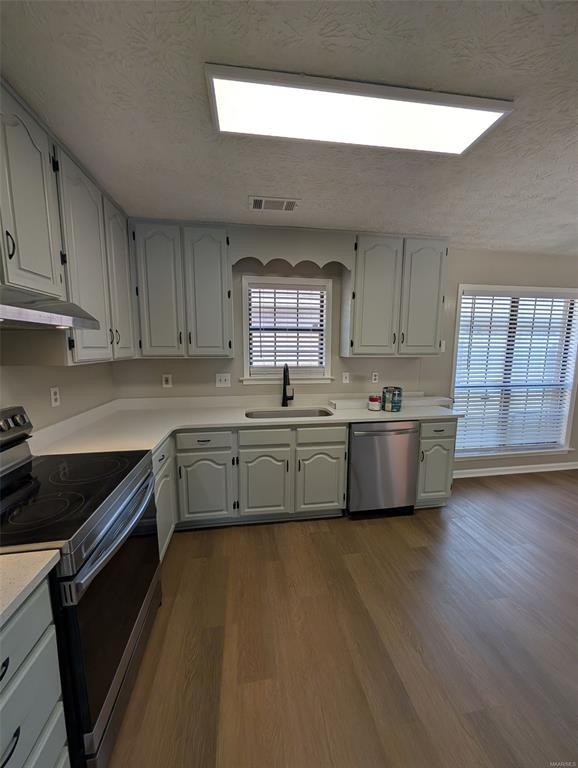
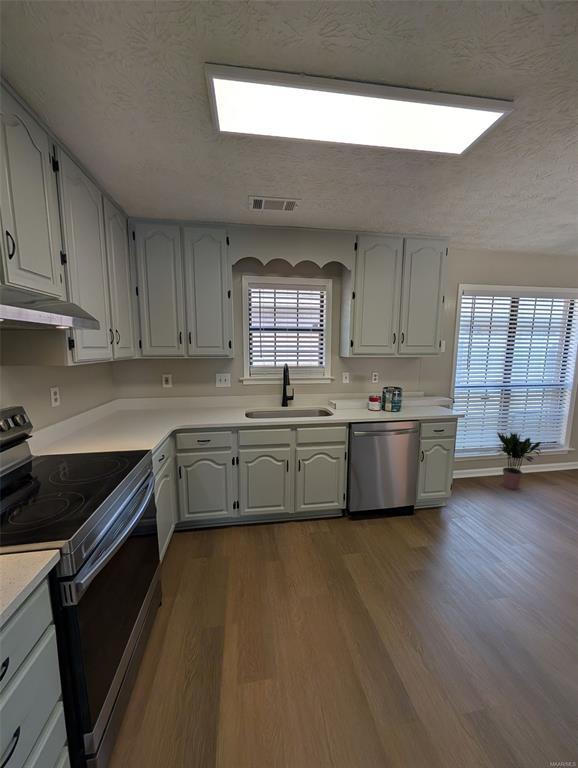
+ potted plant (519, 461)
